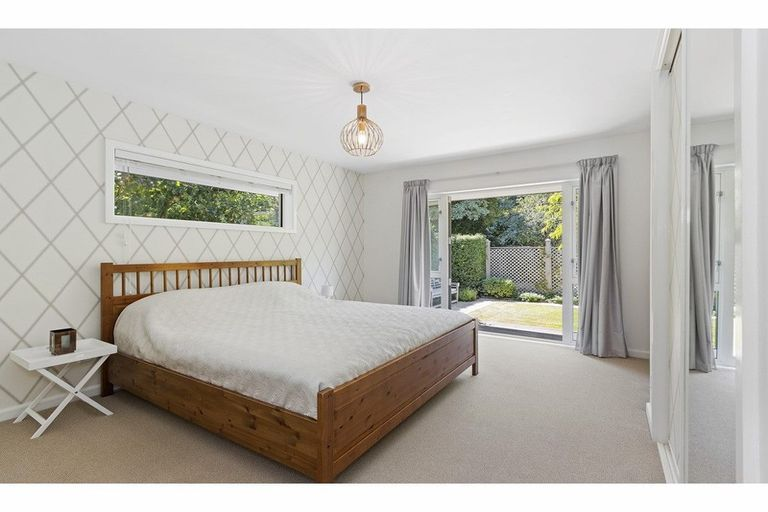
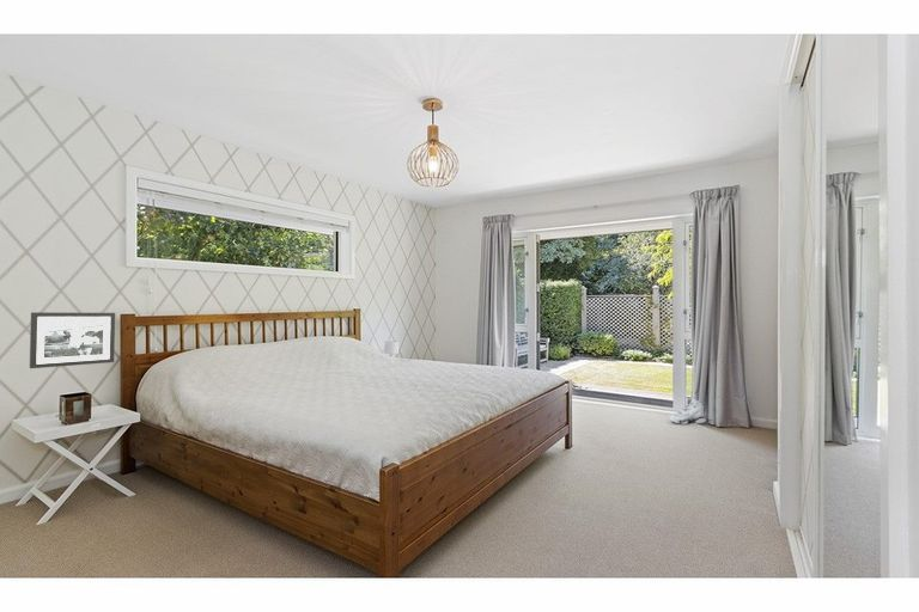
+ sneaker (687, 410)
+ picture frame (74, 338)
